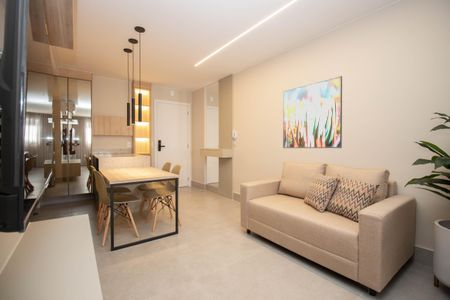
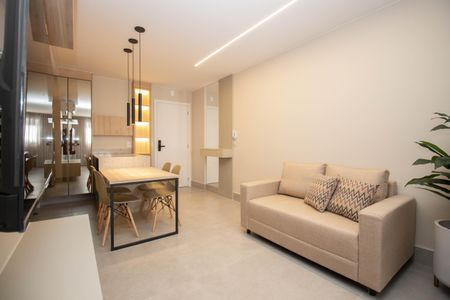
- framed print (309, 116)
